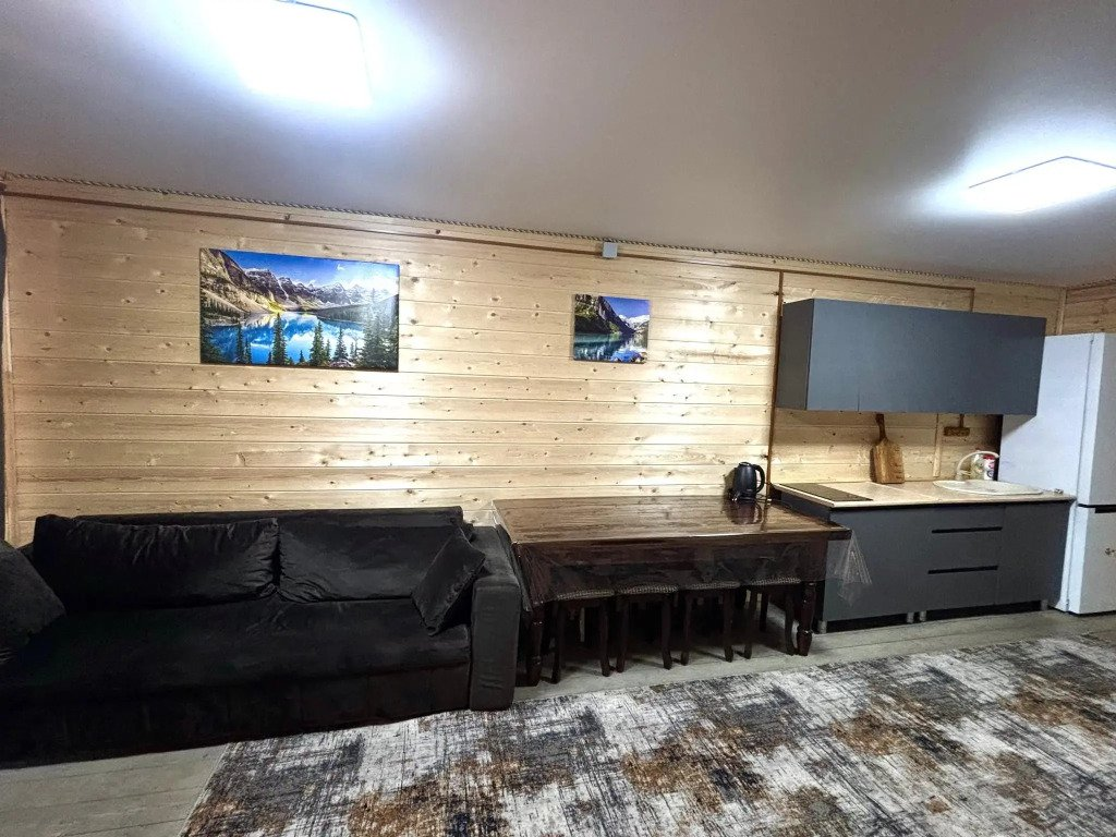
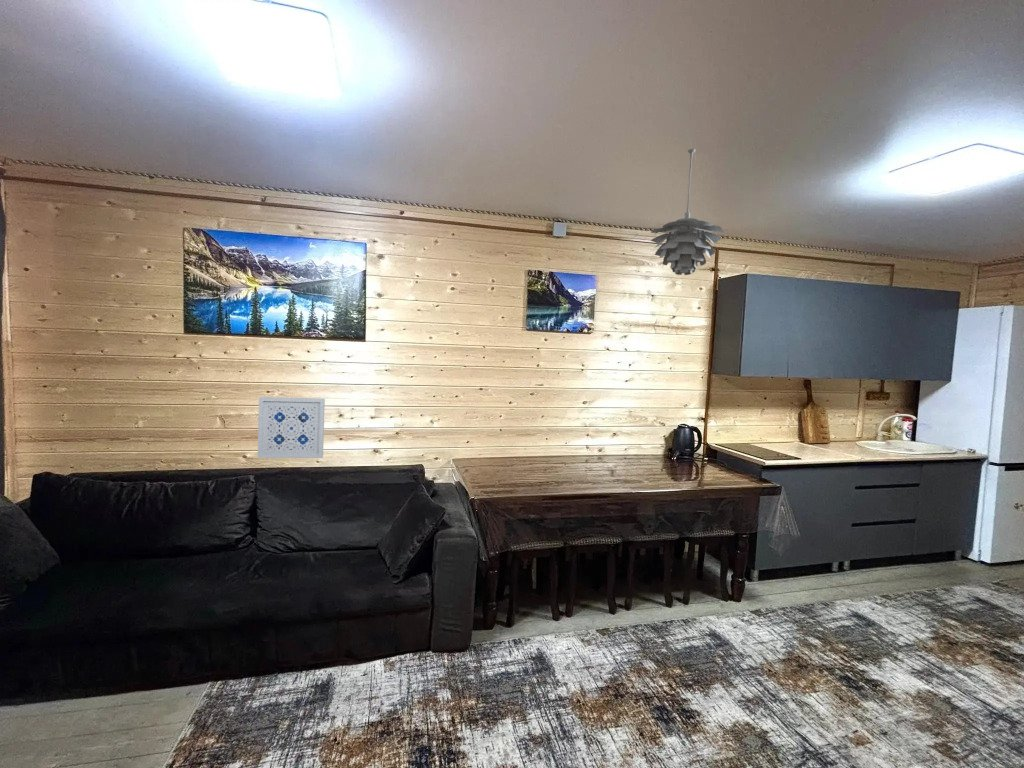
+ wall art (291, 427)
+ pendant light (688, 212)
